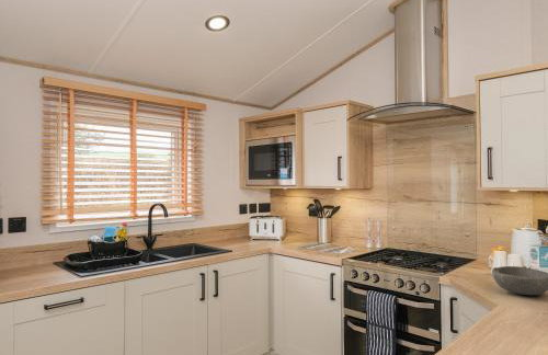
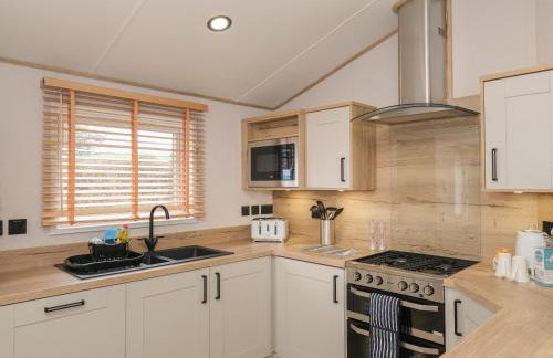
- bowl (522, 282)
